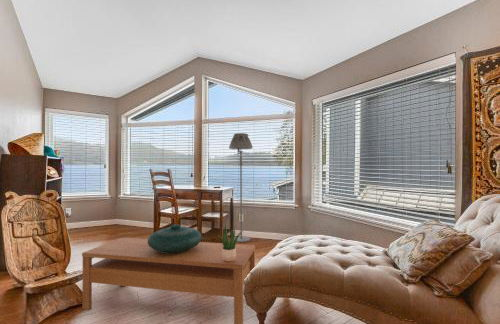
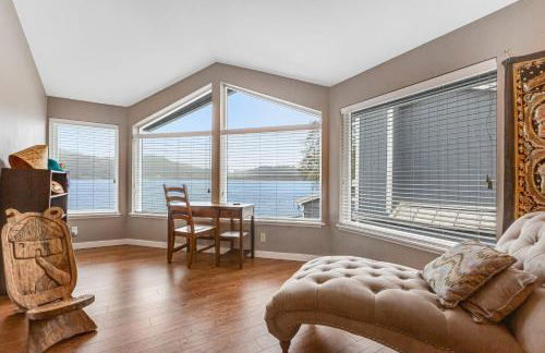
- floor lamp (240, 186)
- potted plant (228, 240)
- decorative bowl (175, 236)
- coffee table (172, 276)
